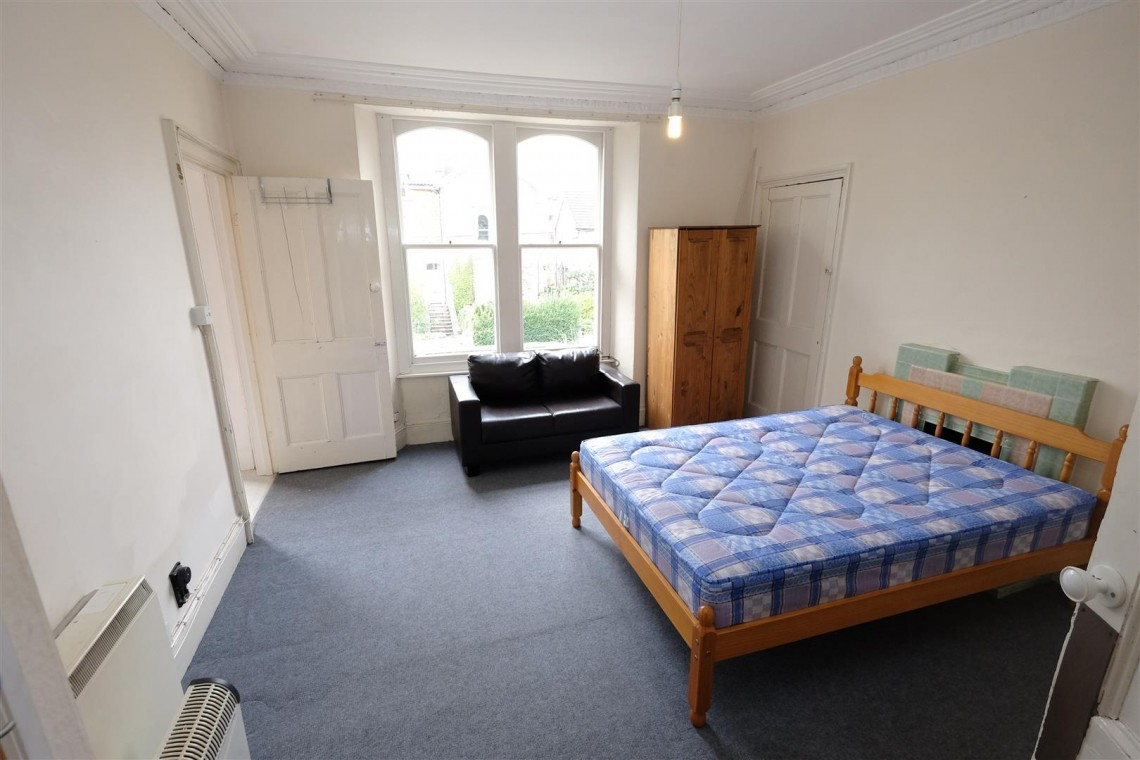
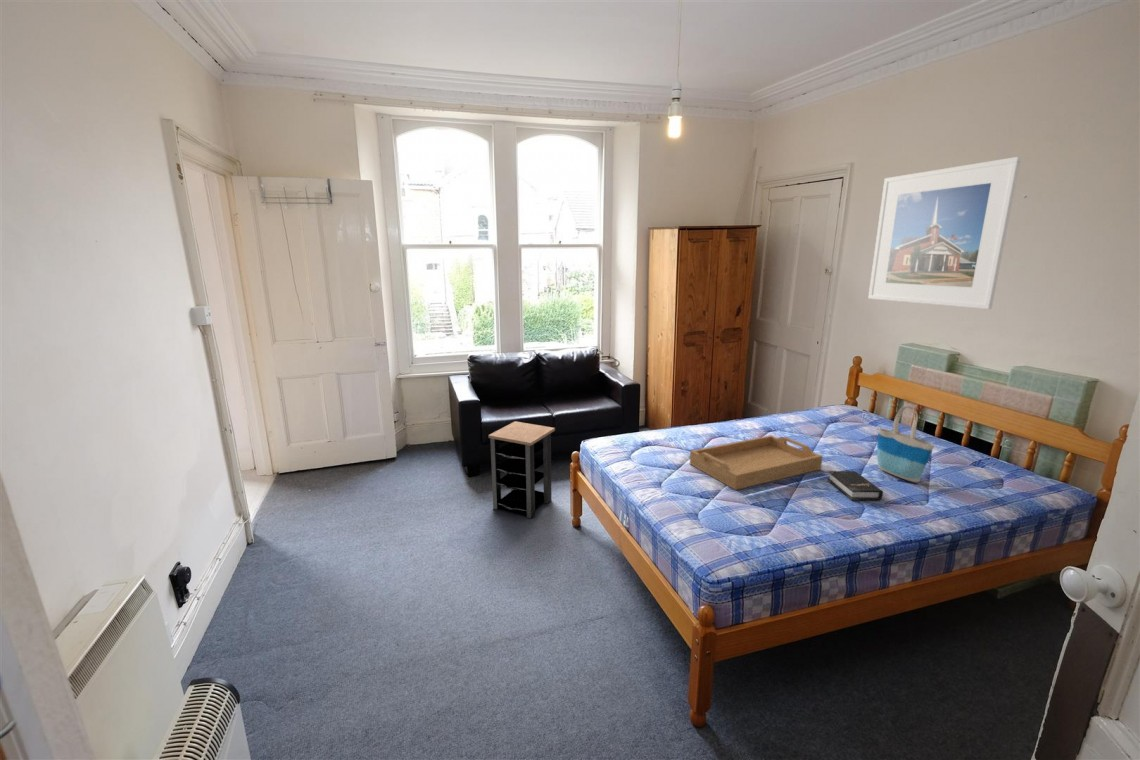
+ serving tray (755, 457)
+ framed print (933, 238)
+ tote bag (903, 442)
+ hardback book (854, 484)
+ side table (522, 468)
